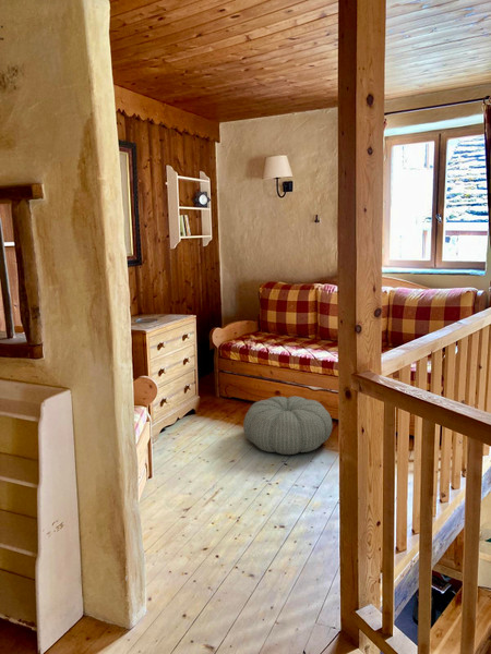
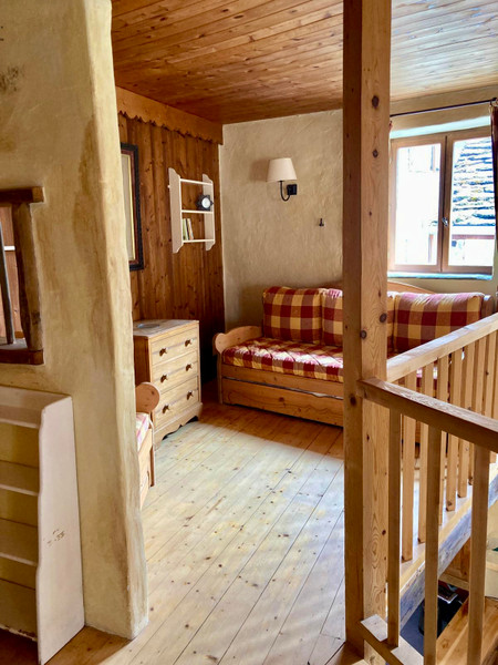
- pouf (287, 423)
